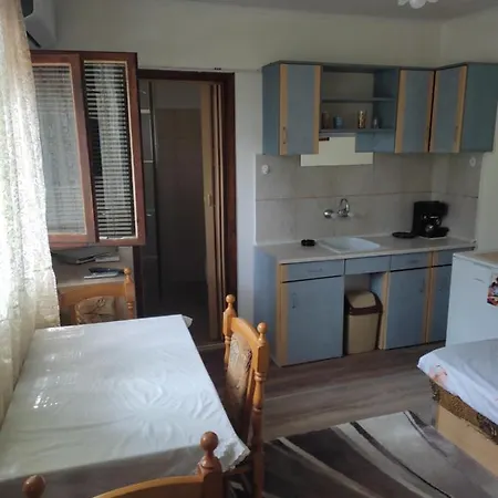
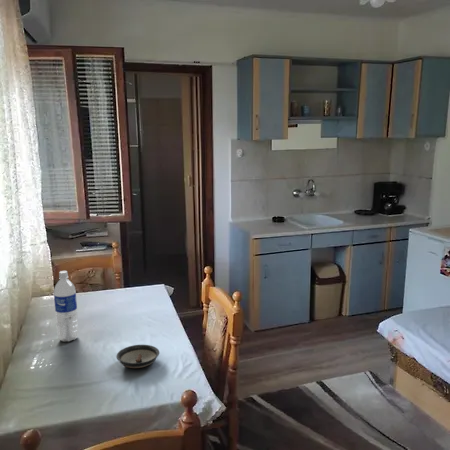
+ water bottle (65, 305)
+ saucer (138, 358)
